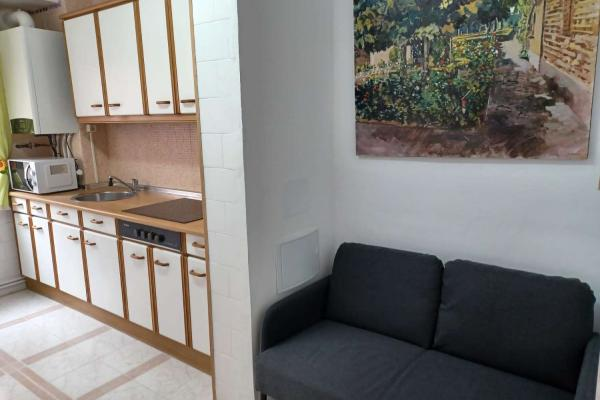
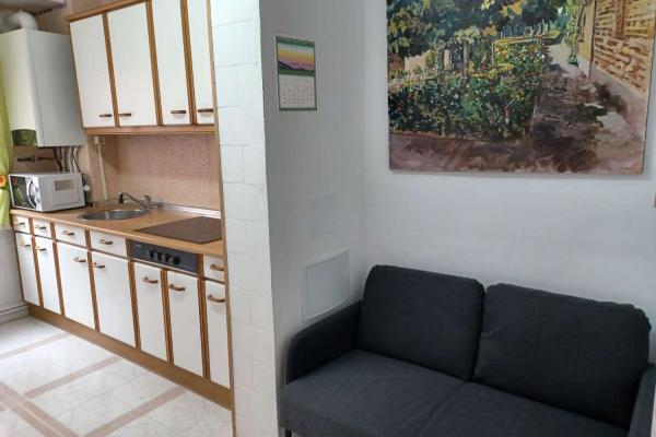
+ calendar (296, 73)
